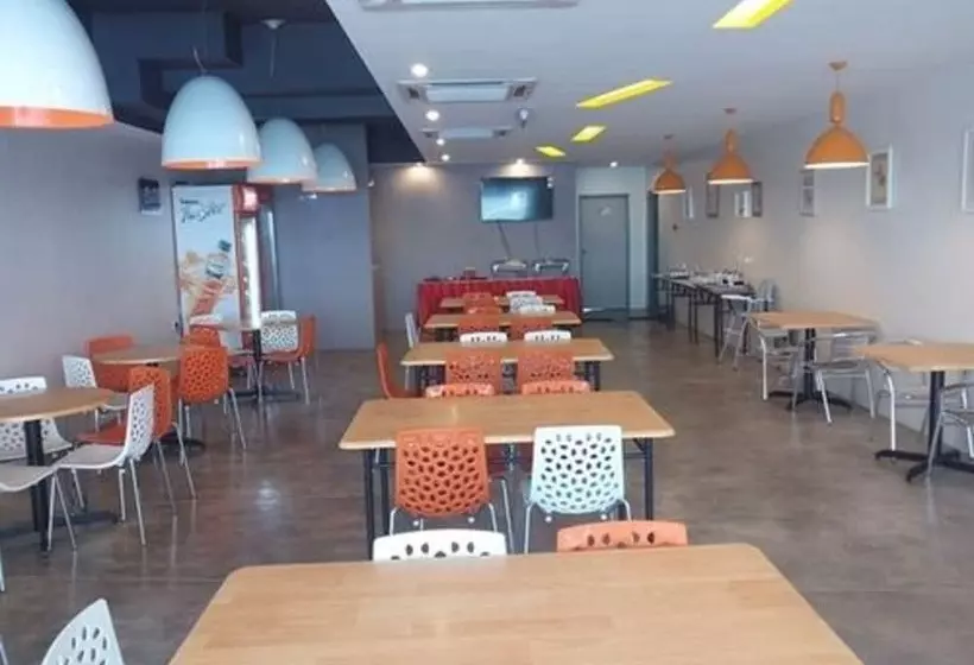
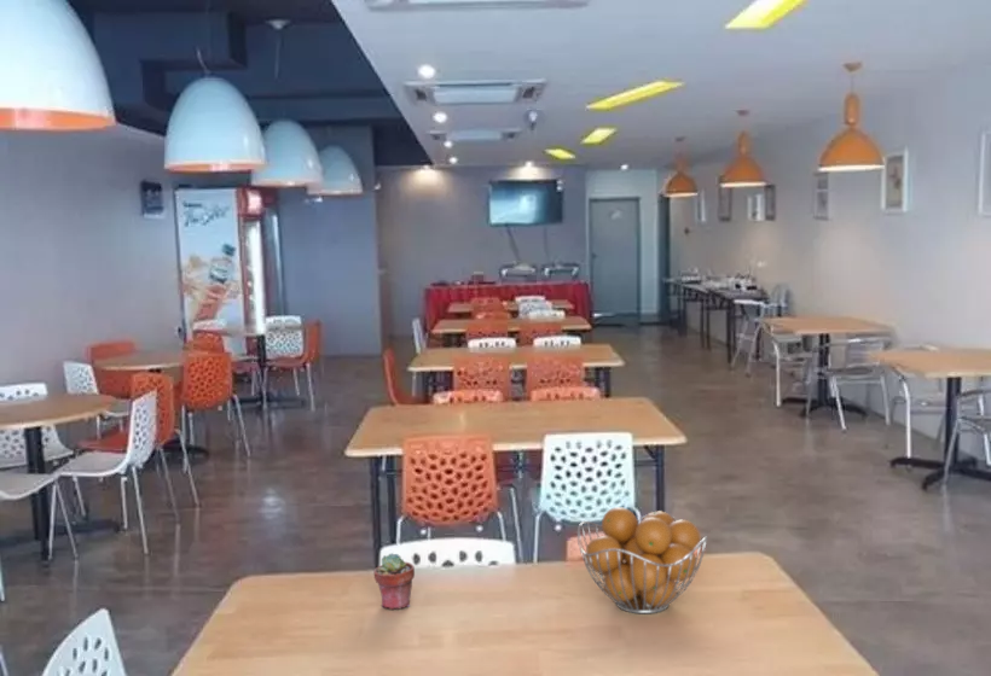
+ potted succulent (394, 578)
+ fruit basket (641, 558)
